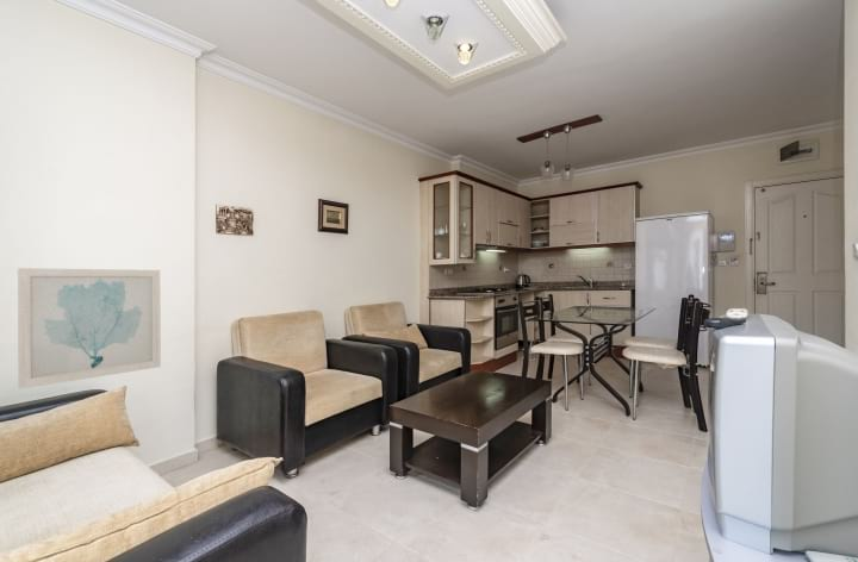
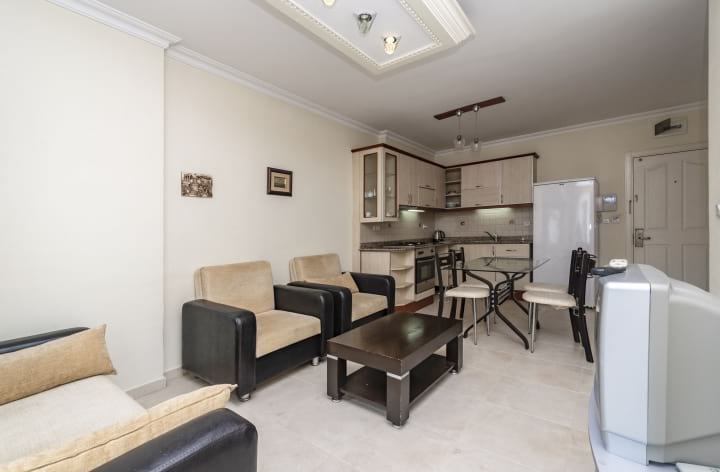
- wall art (97, 323)
